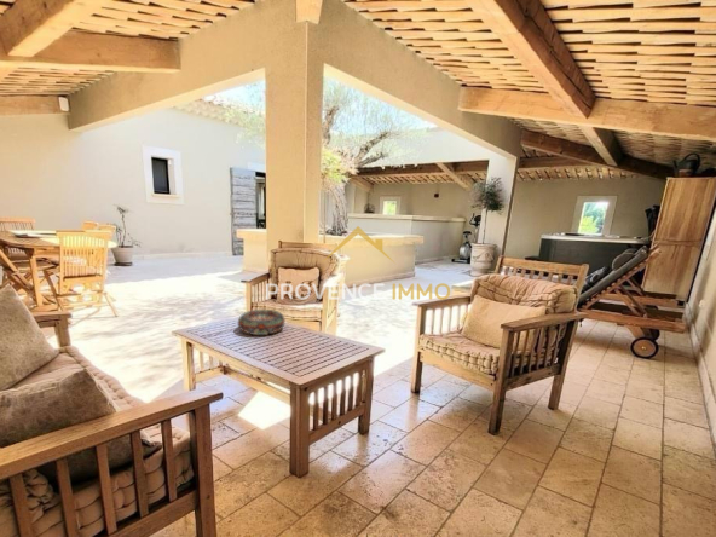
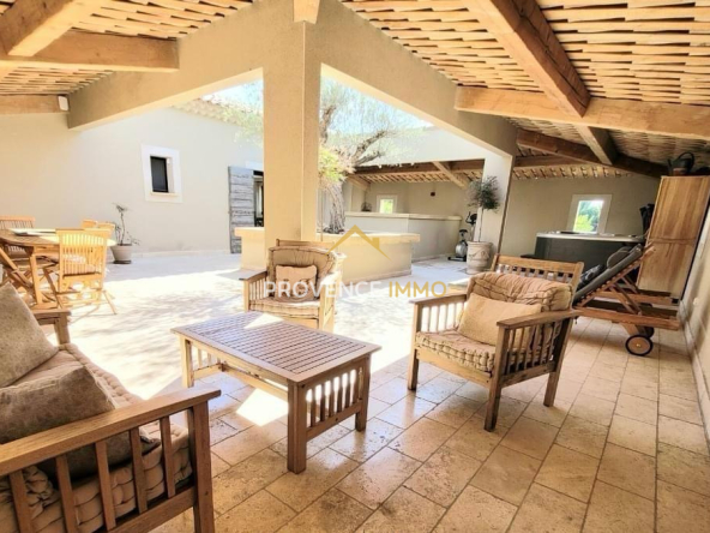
- decorative bowl (261, 322)
